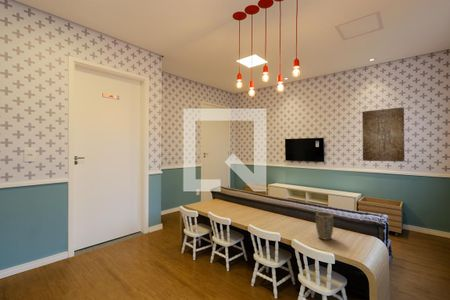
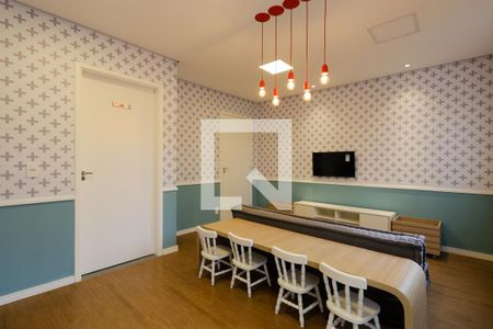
- plant pot (324, 226)
- wall art (382, 135)
